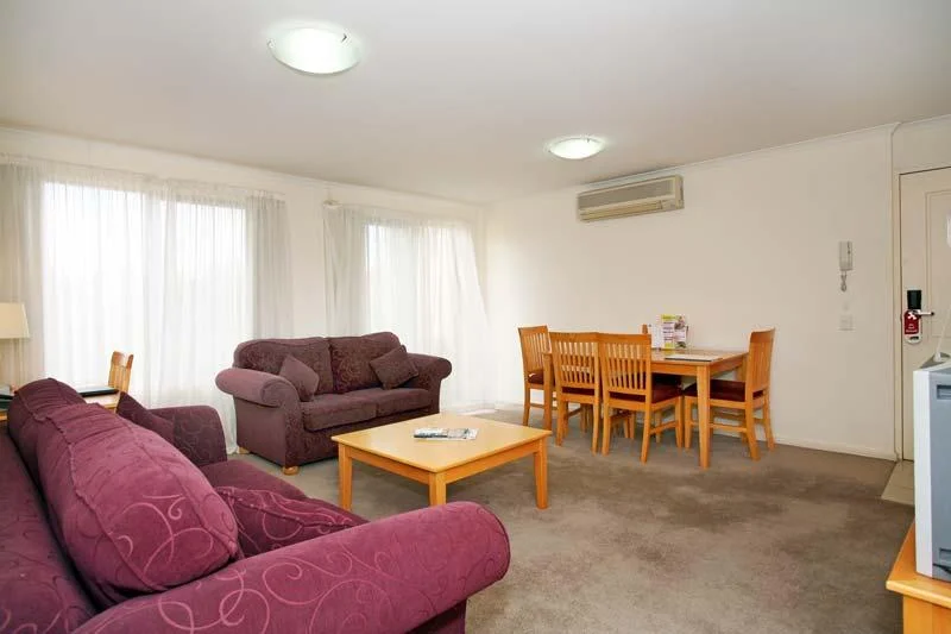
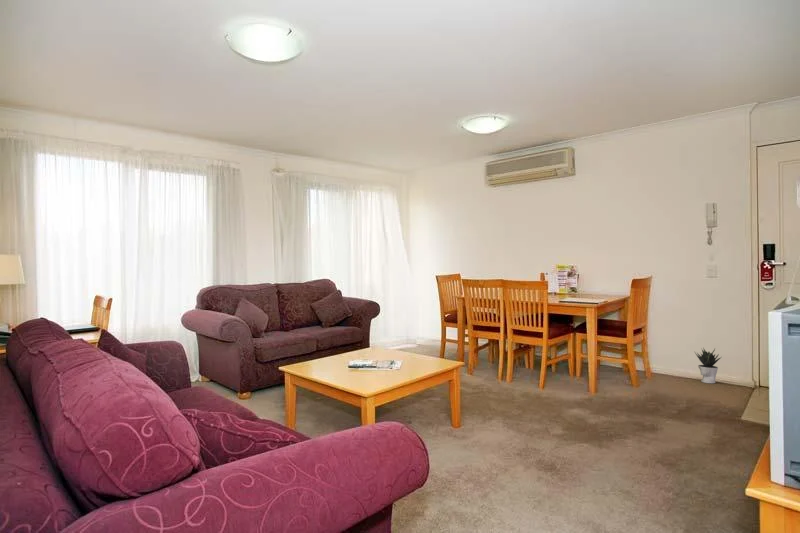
+ potted plant (706, 364)
